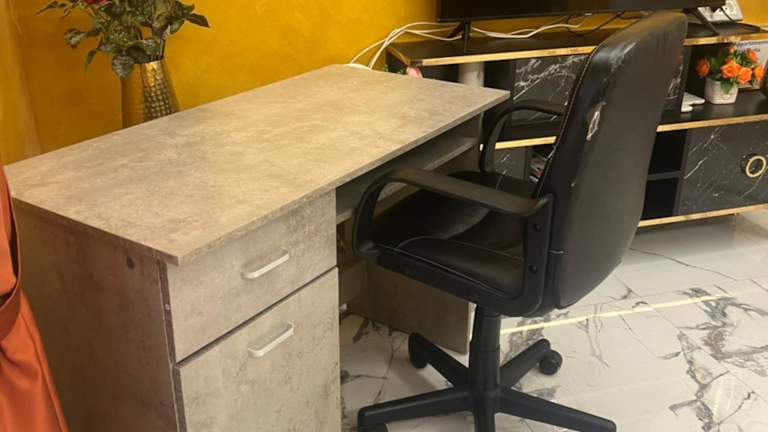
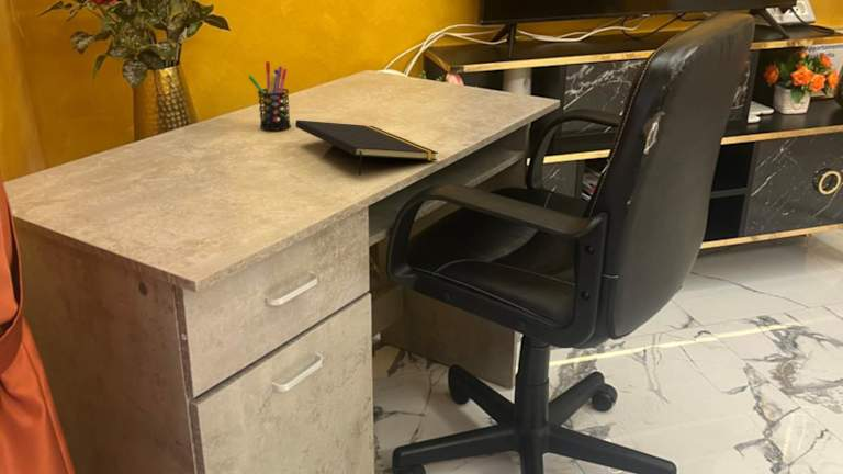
+ notepad (364, 139)
+ pen holder (269, 95)
